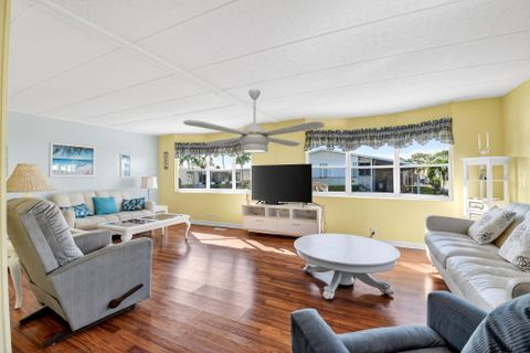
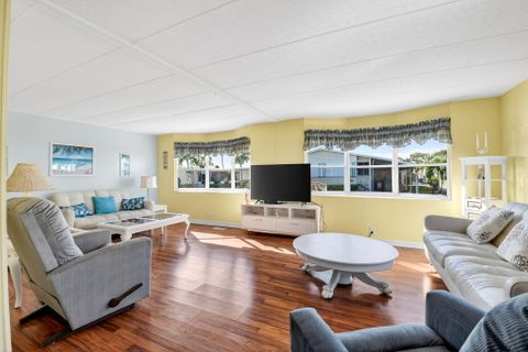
- ceiling fan (254, 121)
